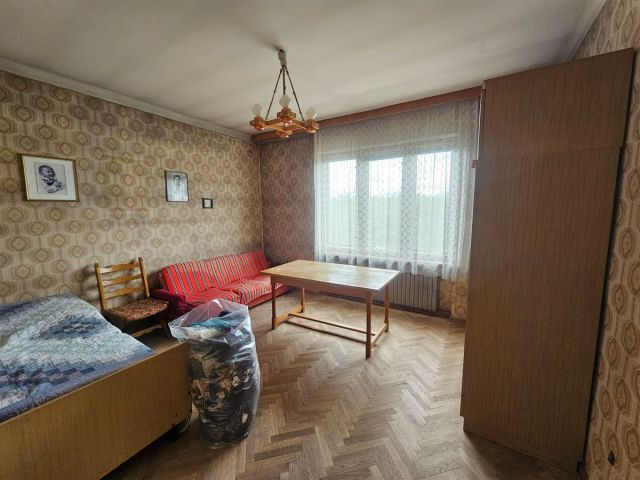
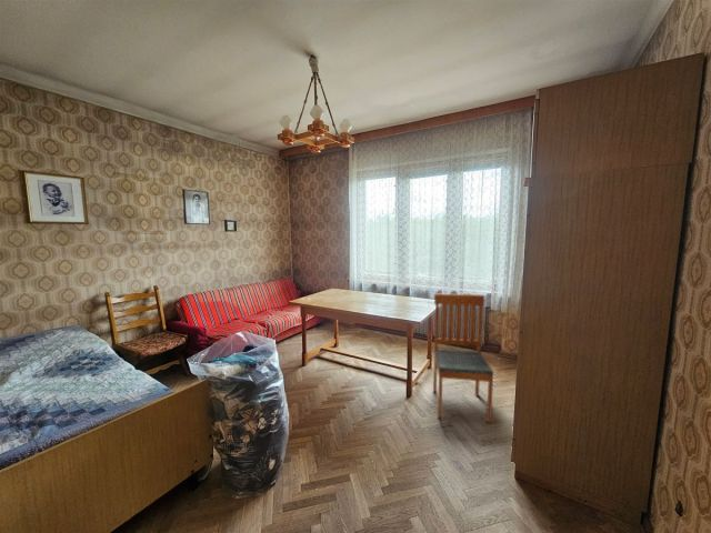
+ chair (461, 353)
